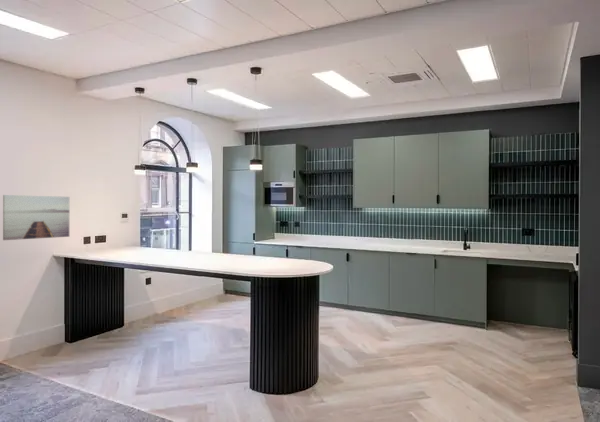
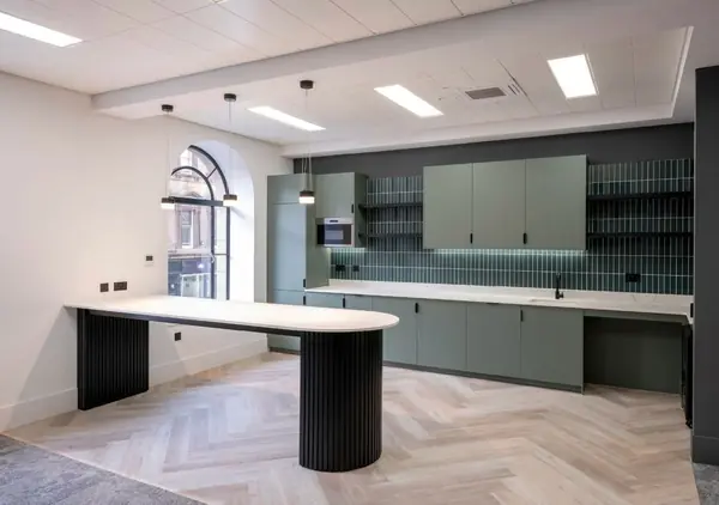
- wall art (38, 217)
